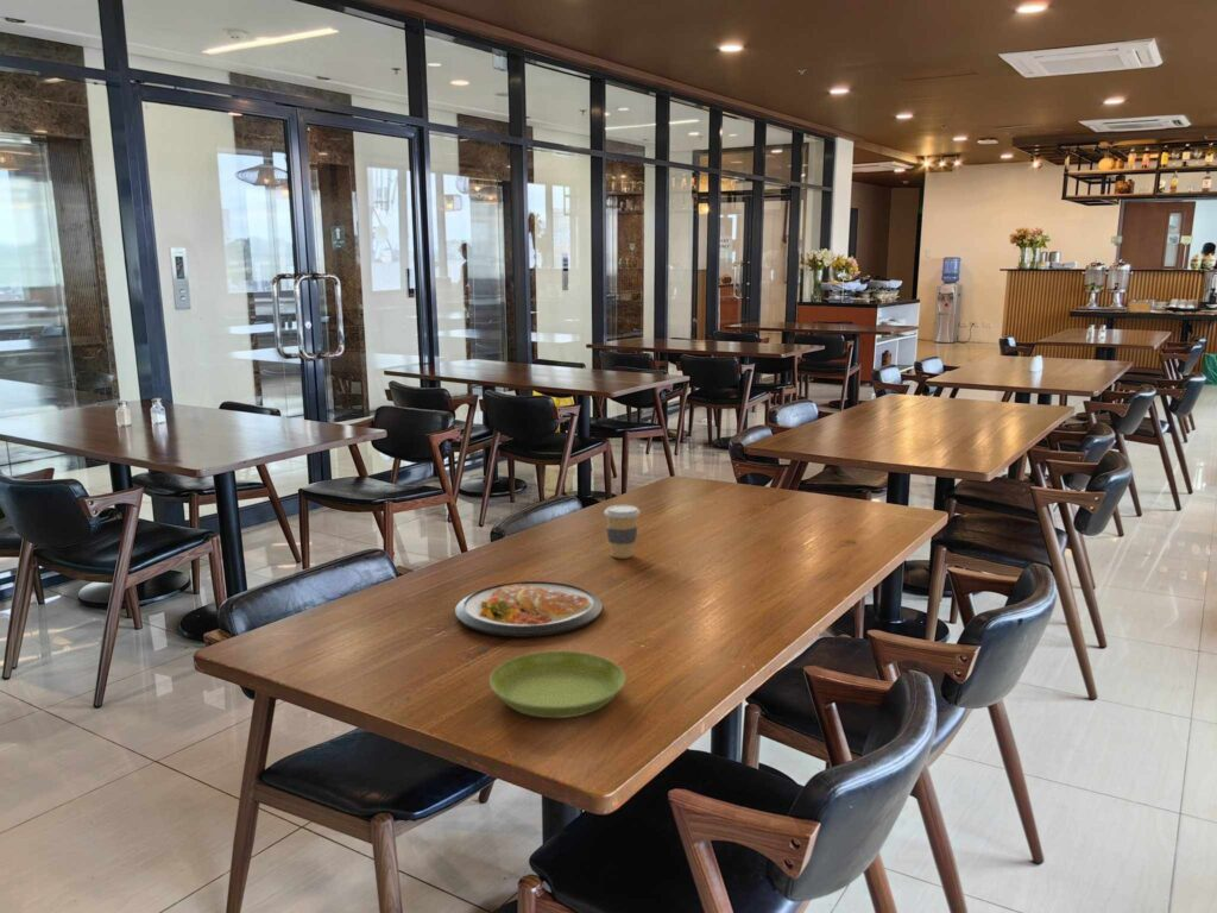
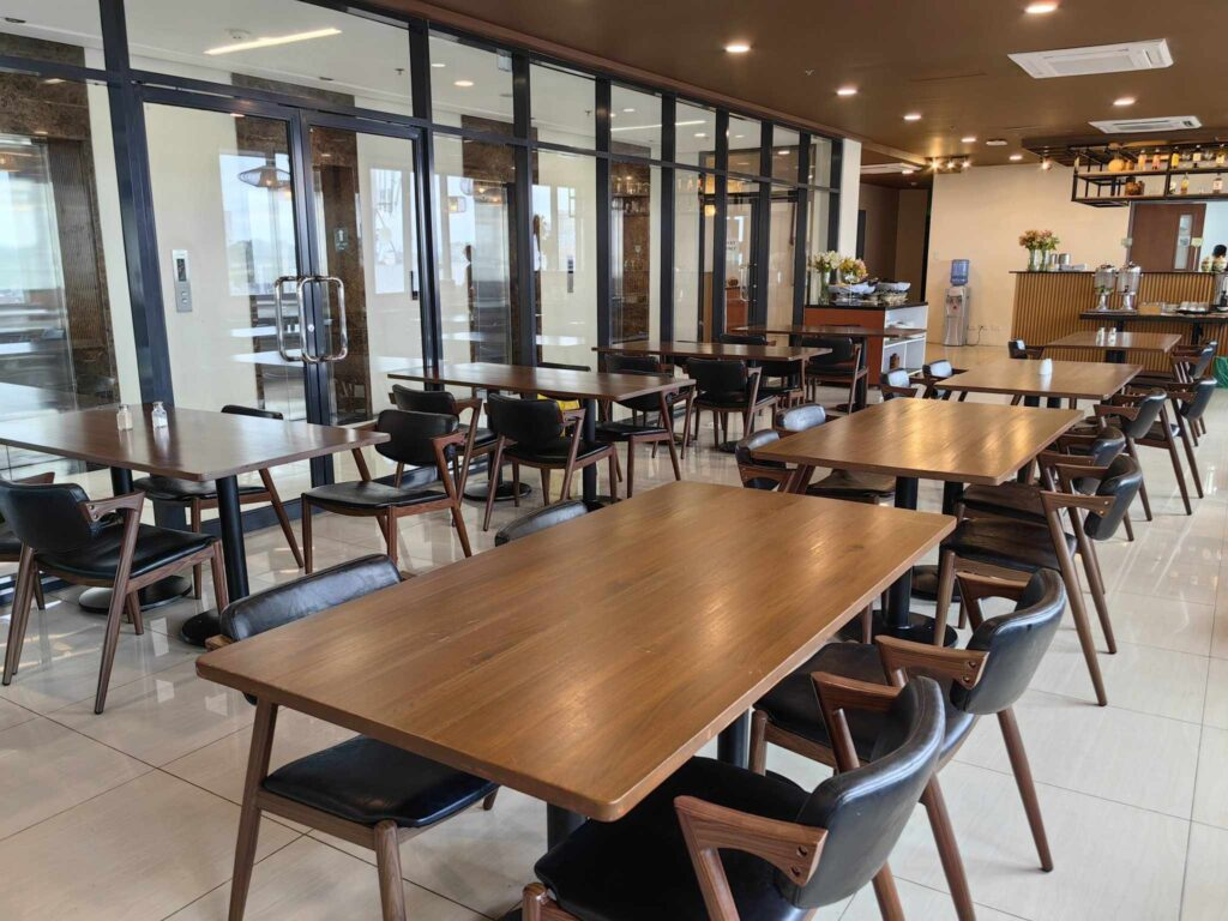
- dish (529, 603)
- saucer (557, 686)
- coffee cup (622, 531)
